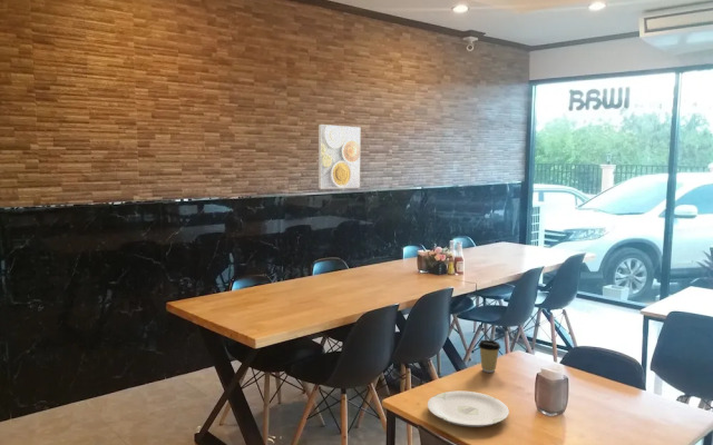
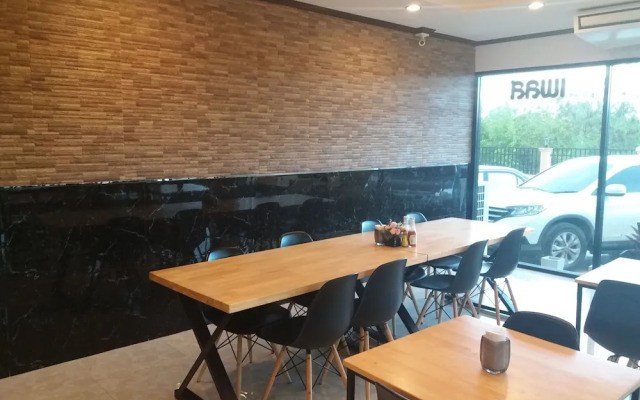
- plate (467, 409)
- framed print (340, 157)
- coffee cup (488, 355)
